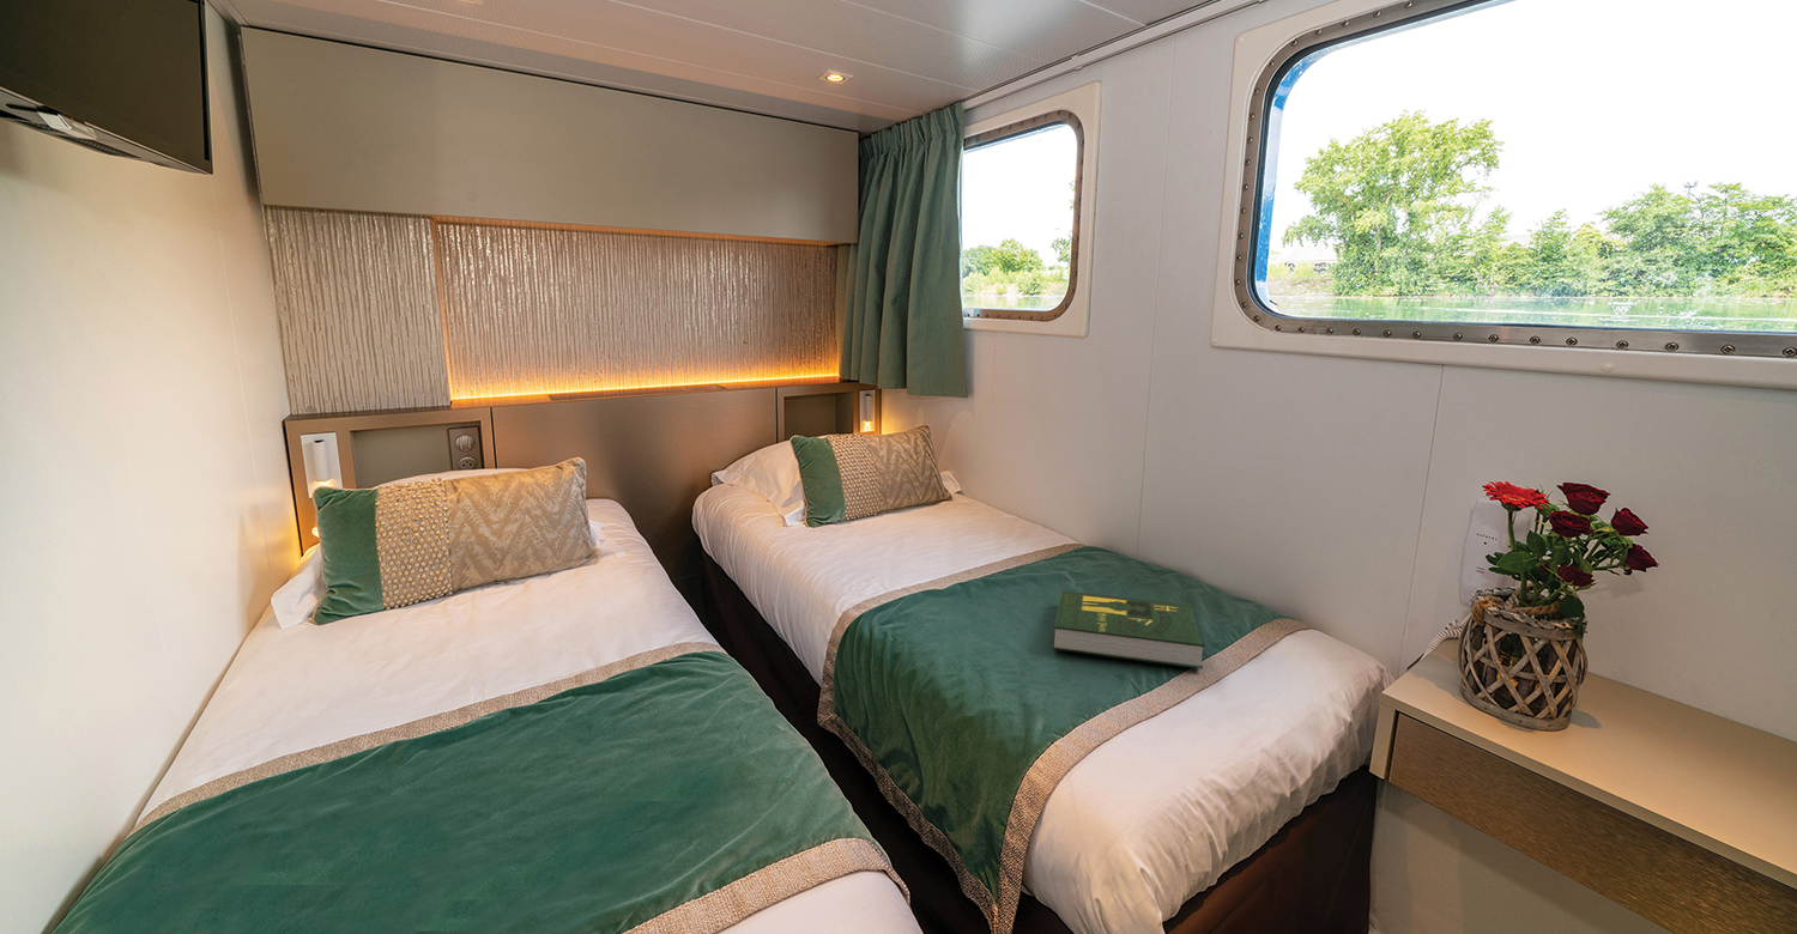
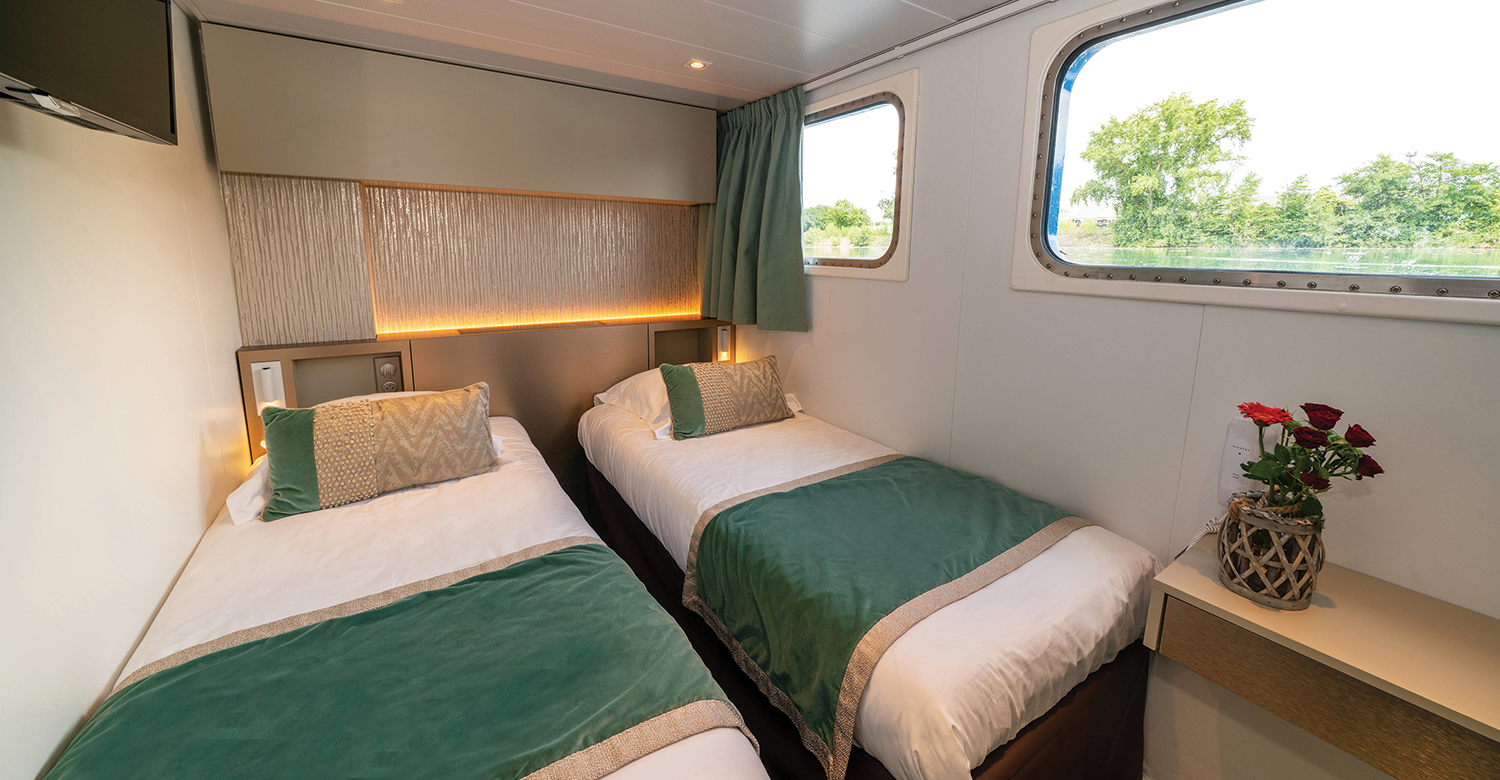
- book (1125, 625)
